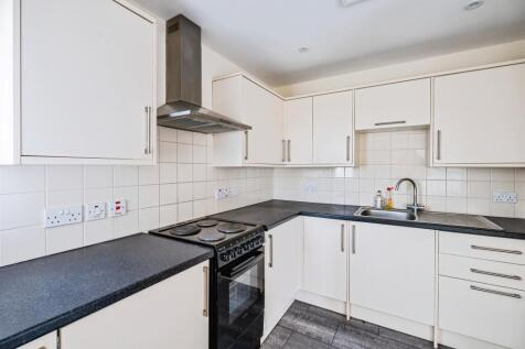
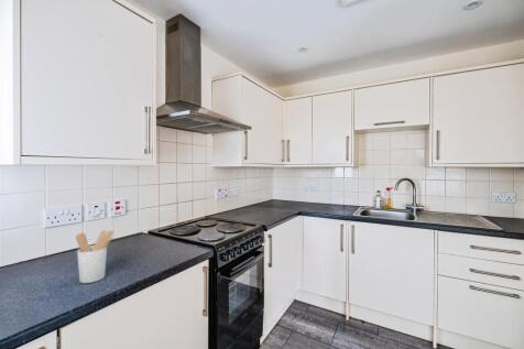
+ utensil holder (97, 253)
